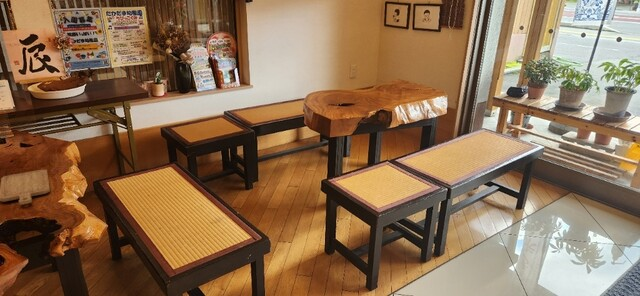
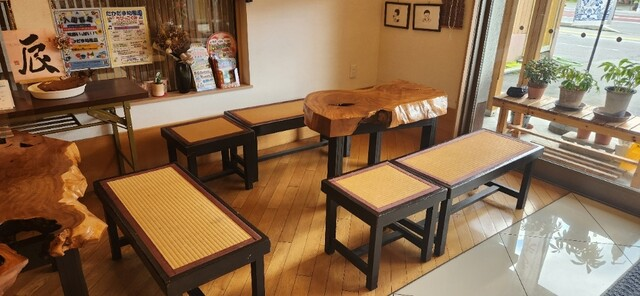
- chopping board (25, 187)
